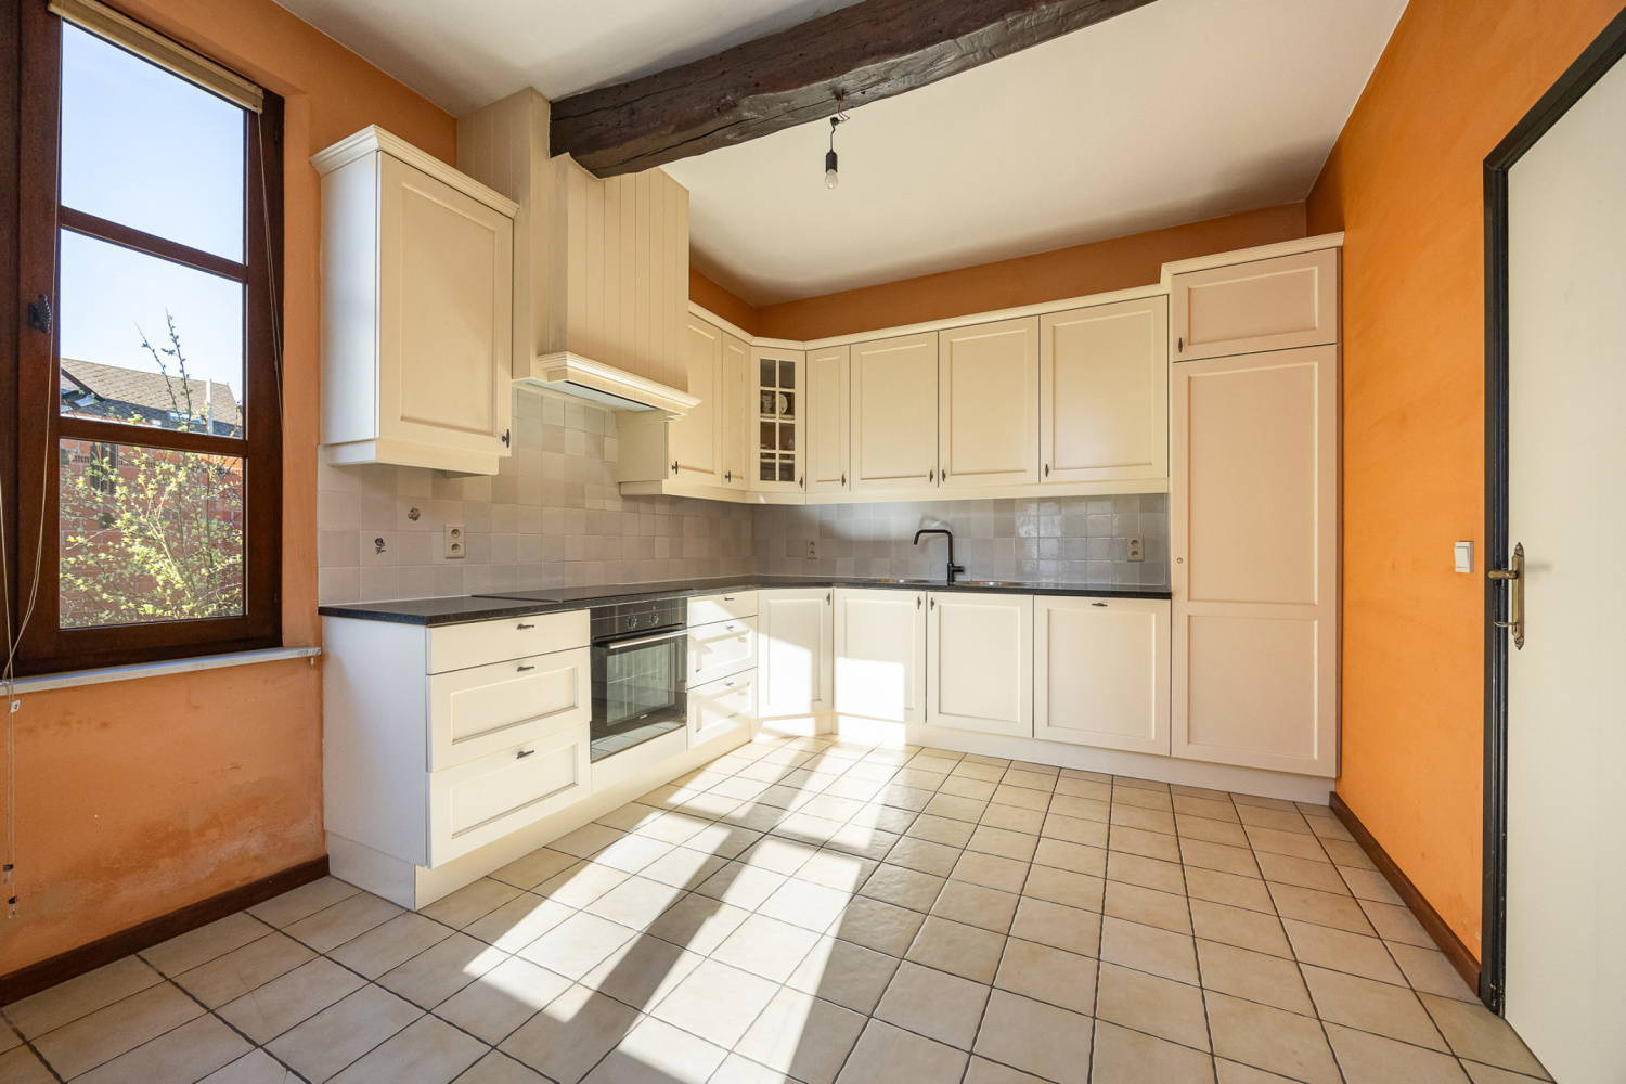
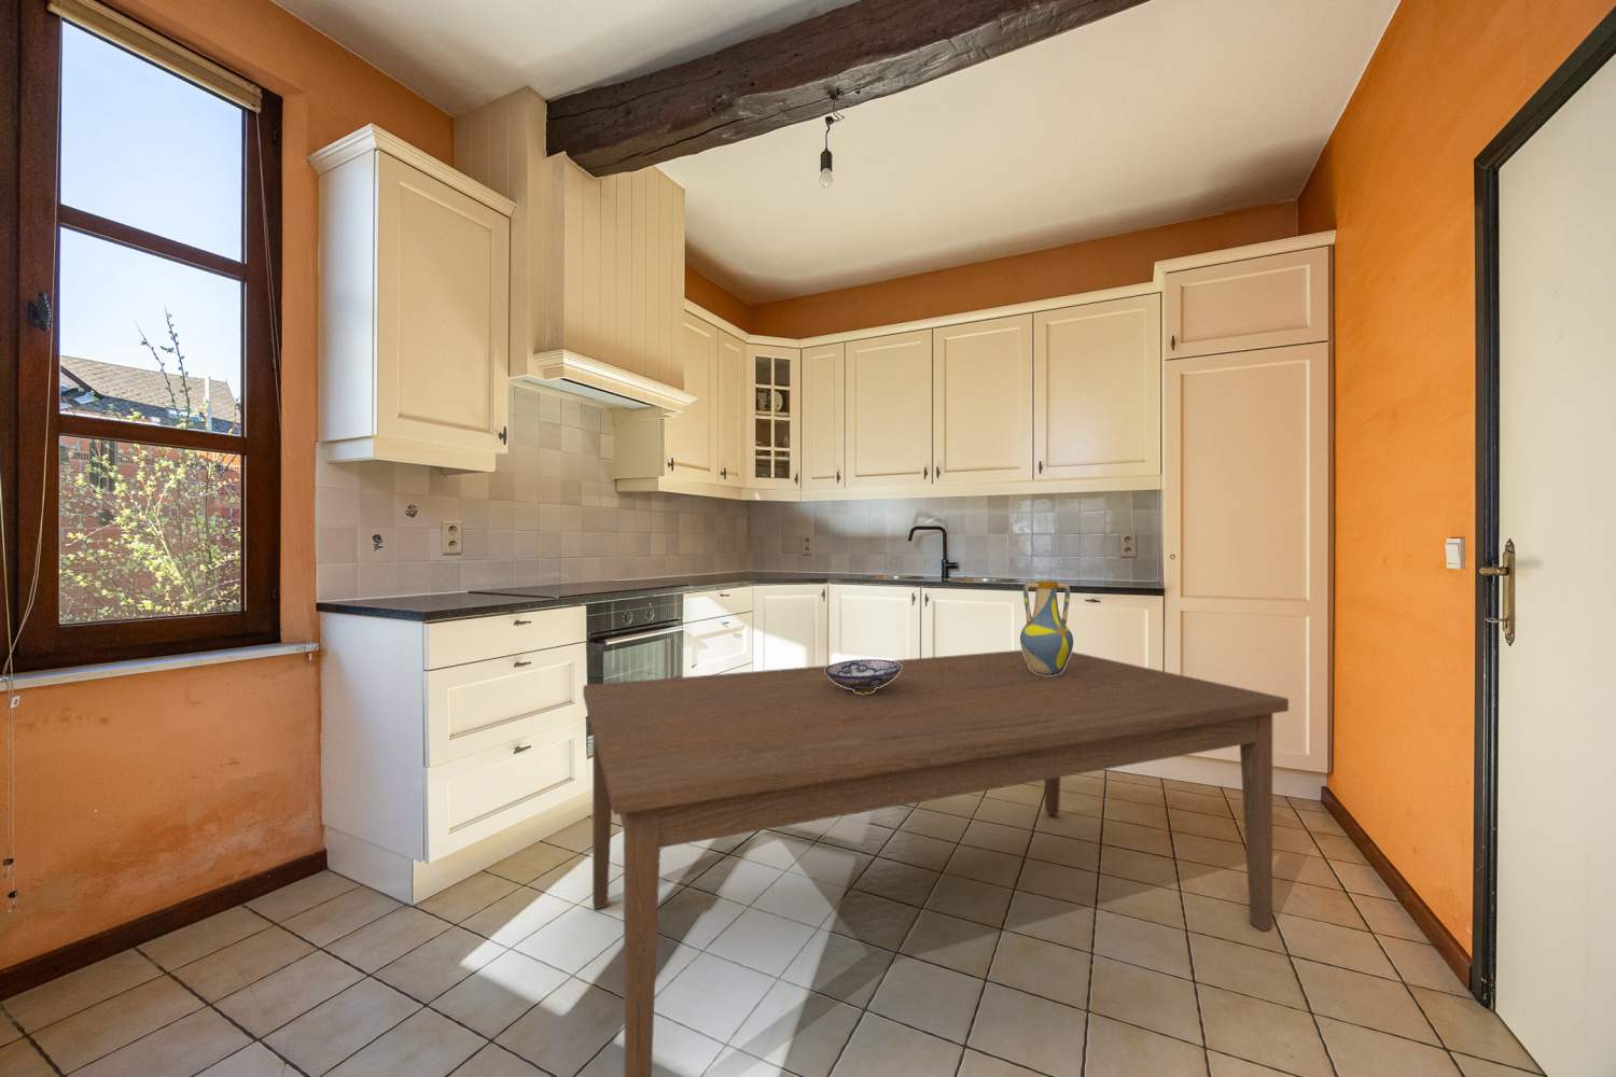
+ bowl (862, 677)
+ dining table (920, 802)
+ vase (1046, 626)
